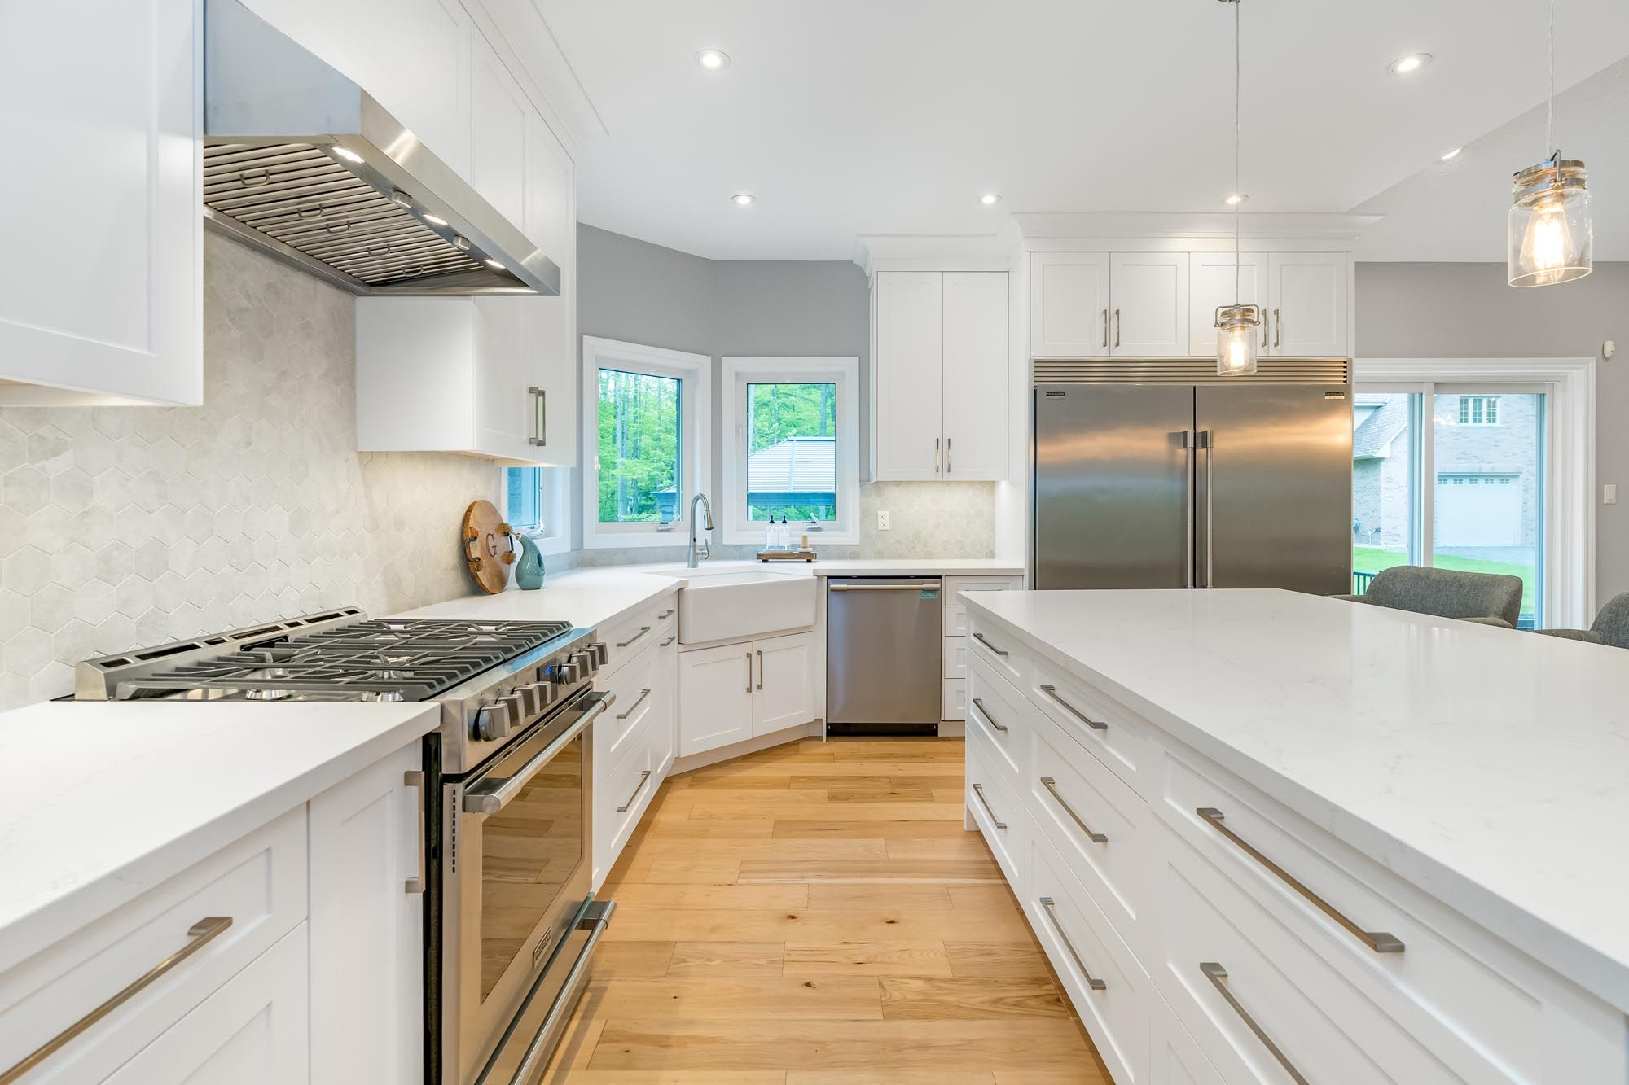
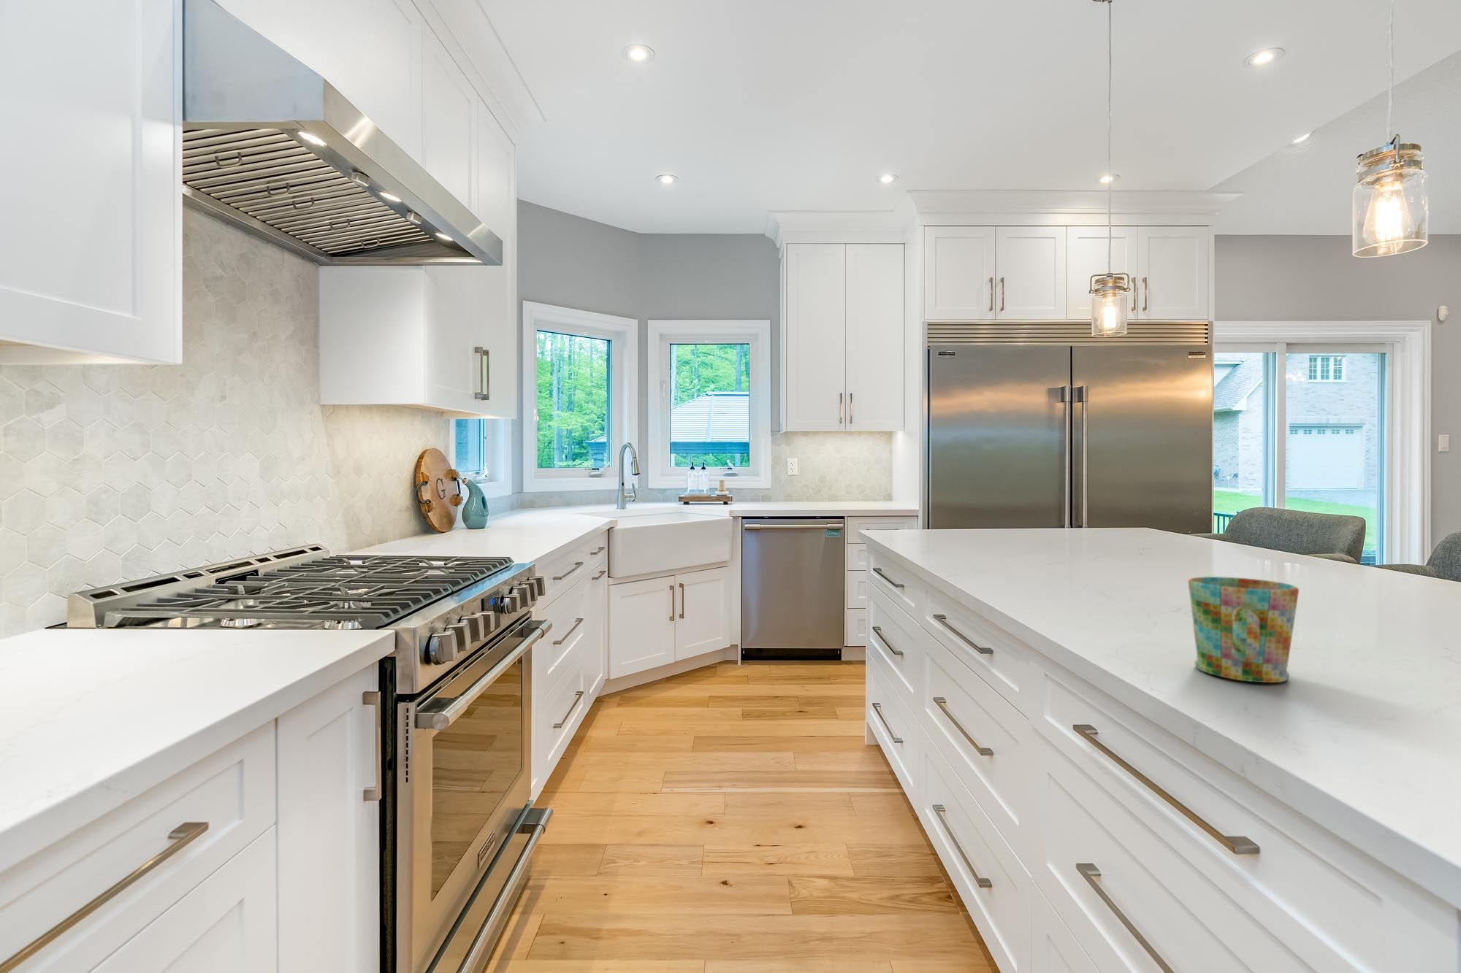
+ mug (1242, 629)
